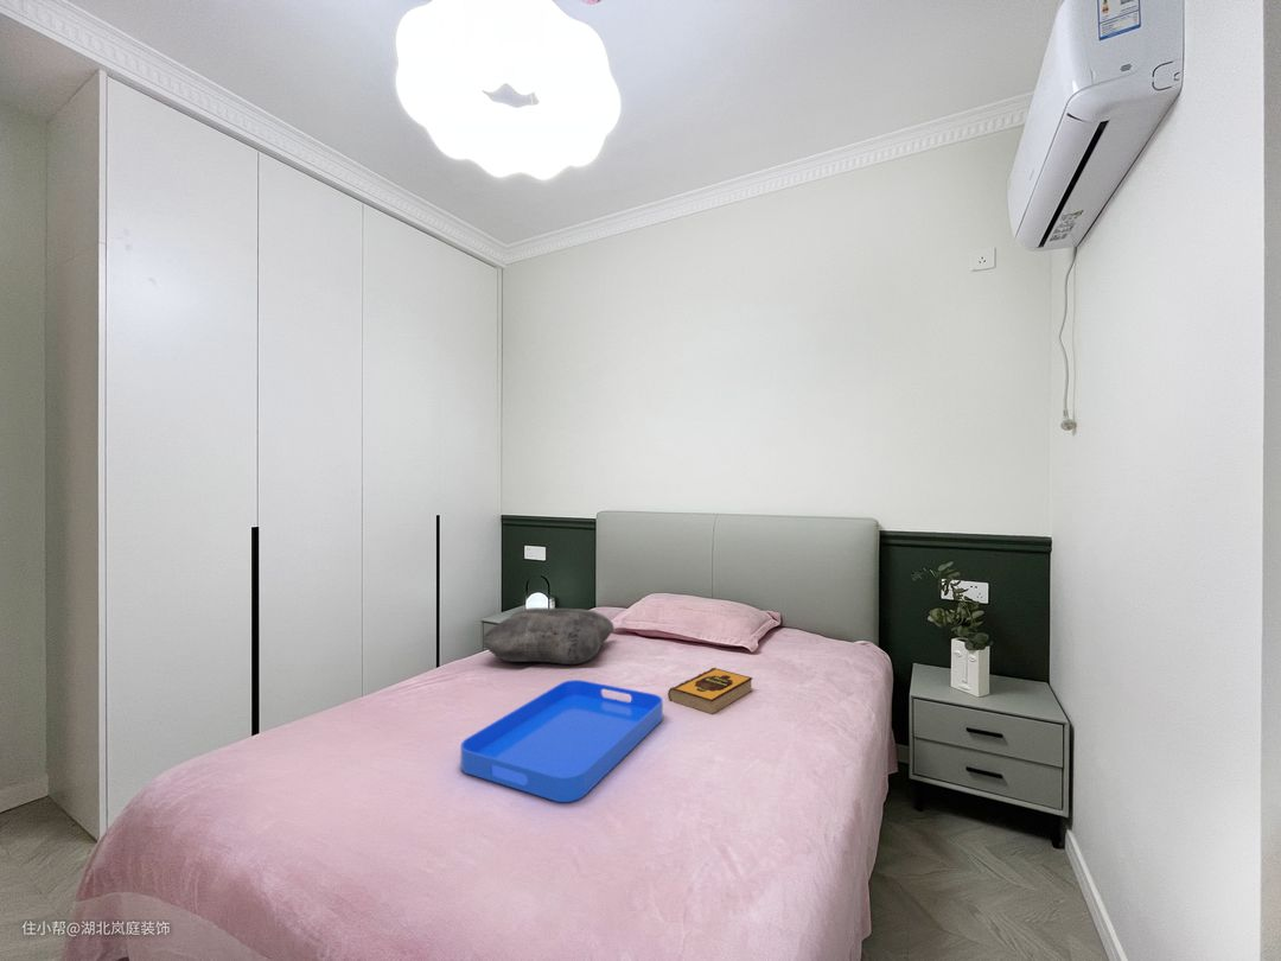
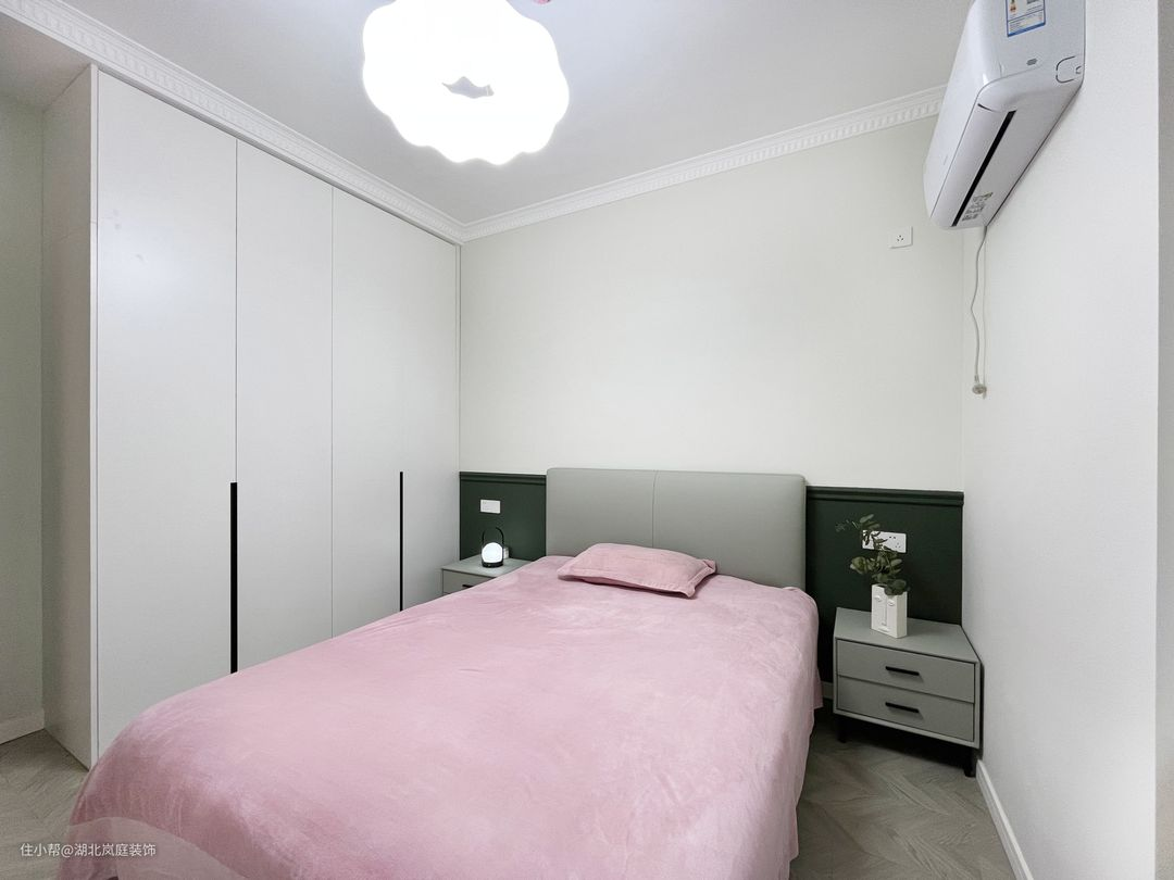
- hardback book (710, 689)
- serving tray (571, 728)
- cushion (550, 632)
